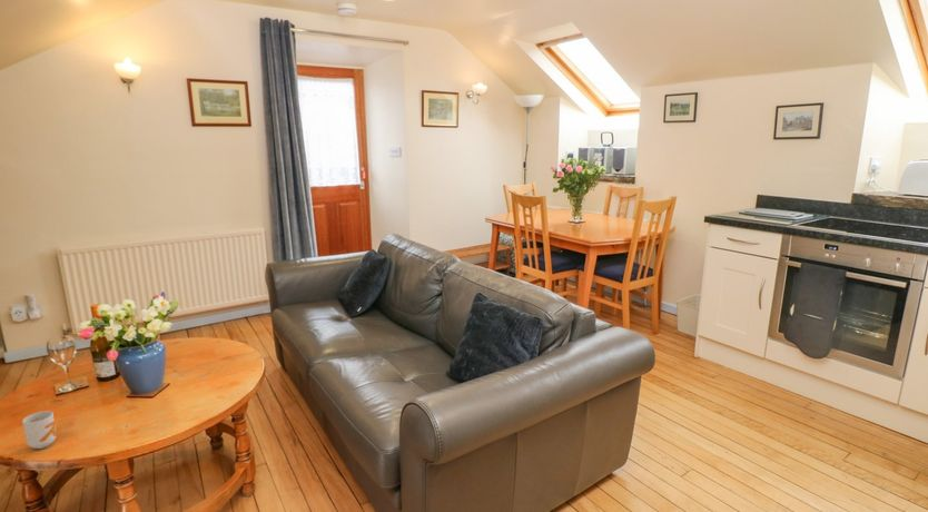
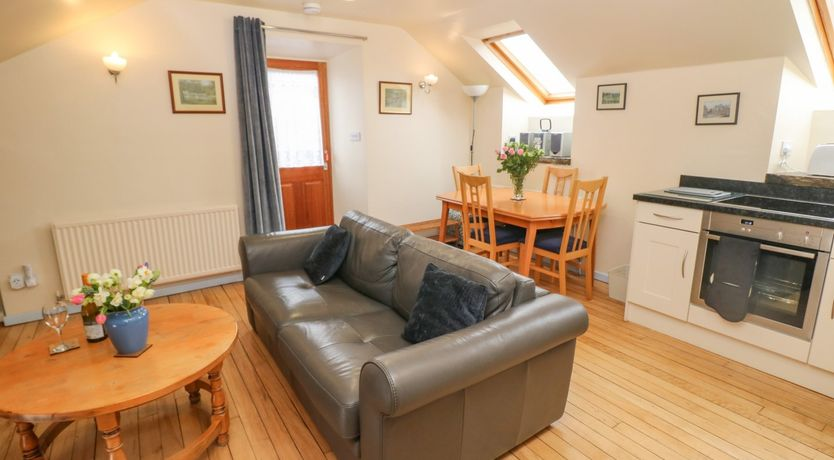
- mug (41, 430)
